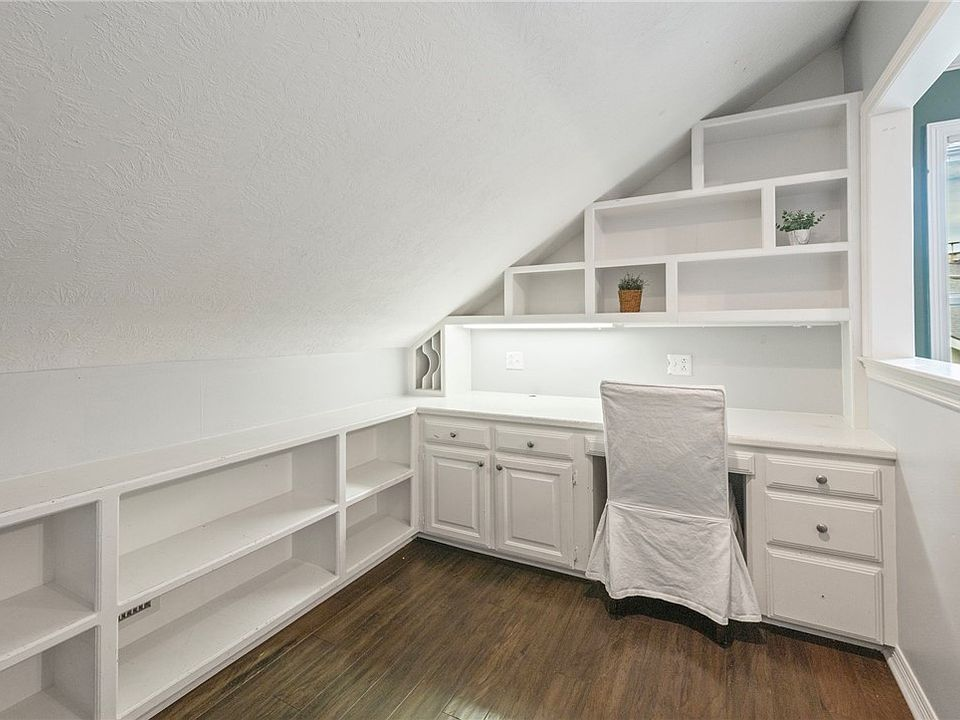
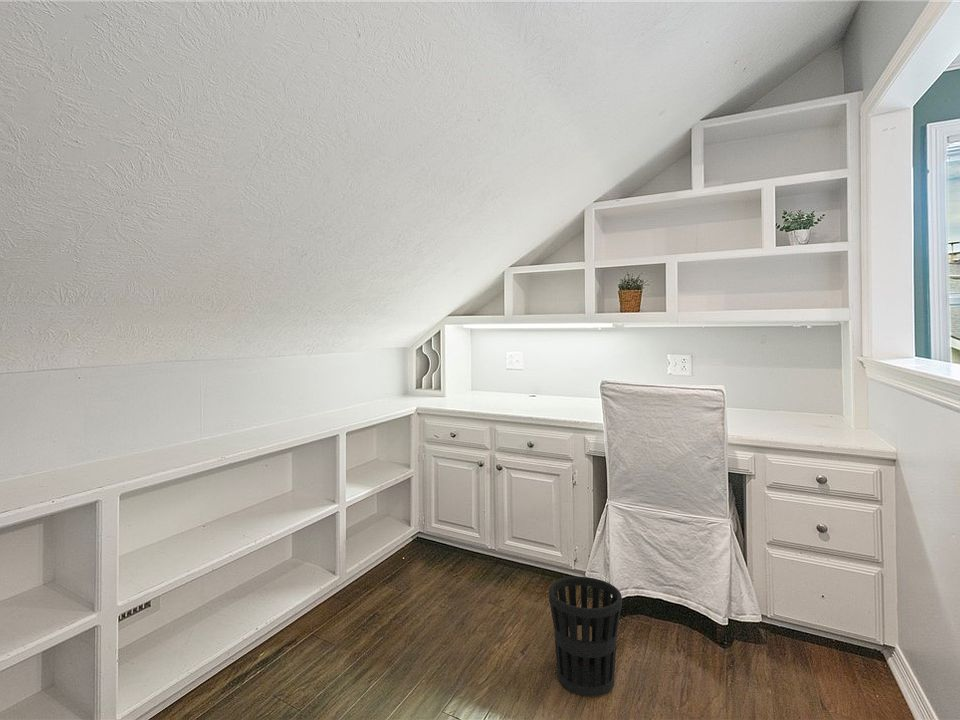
+ wastebasket (585, 634)
